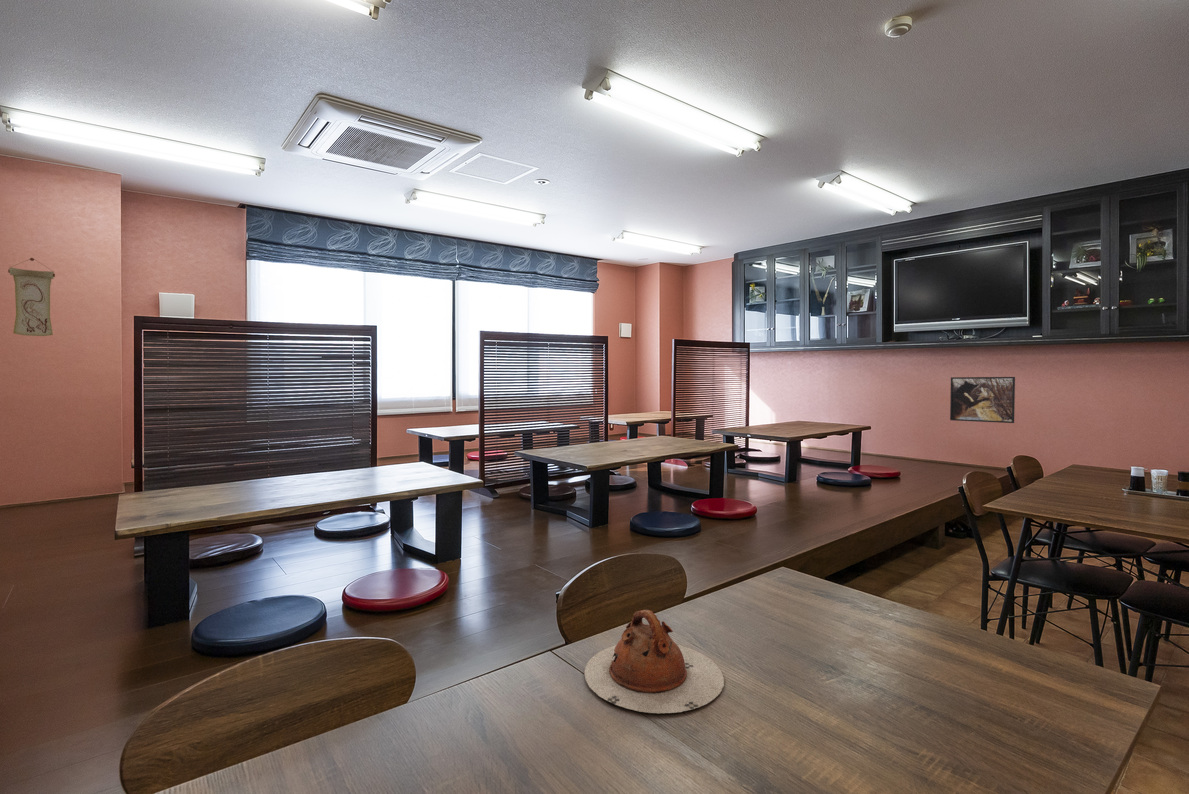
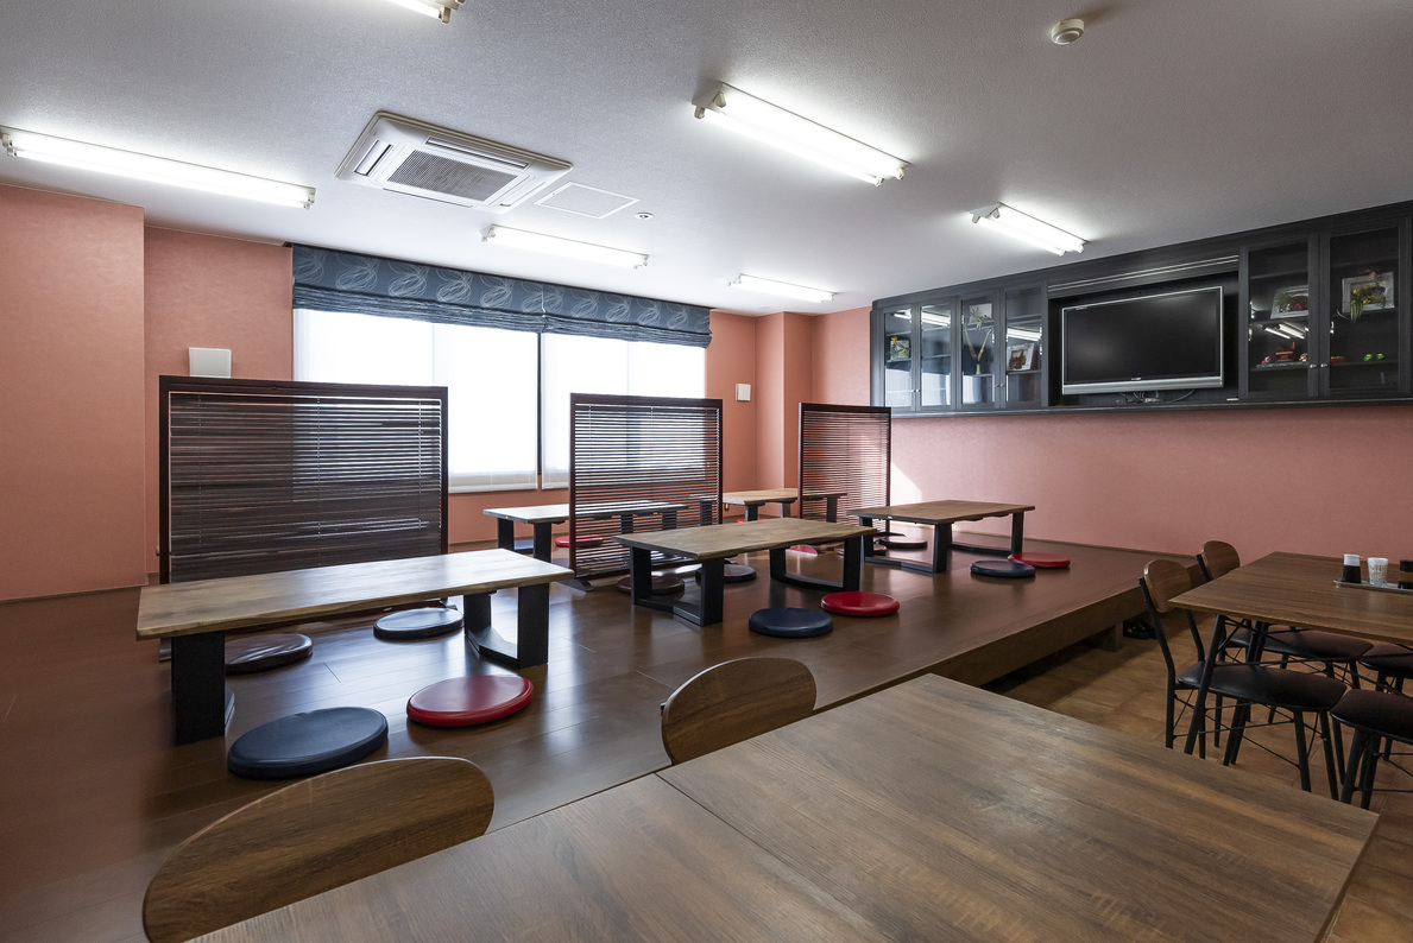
- teapot (653, 642)
- wall scroll (32, 296)
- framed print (981, 399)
